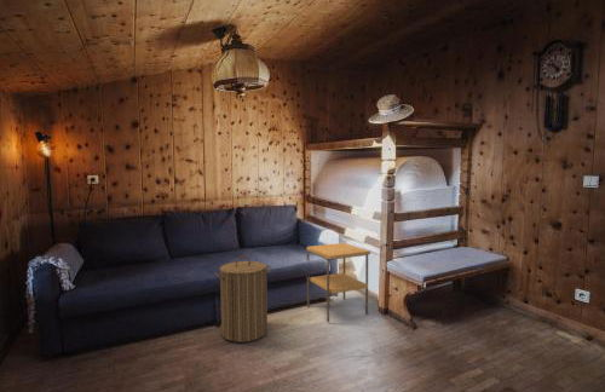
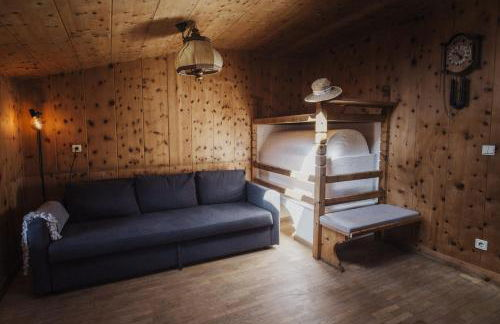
- side table (338, 279)
- laundry hamper (243, 294)
